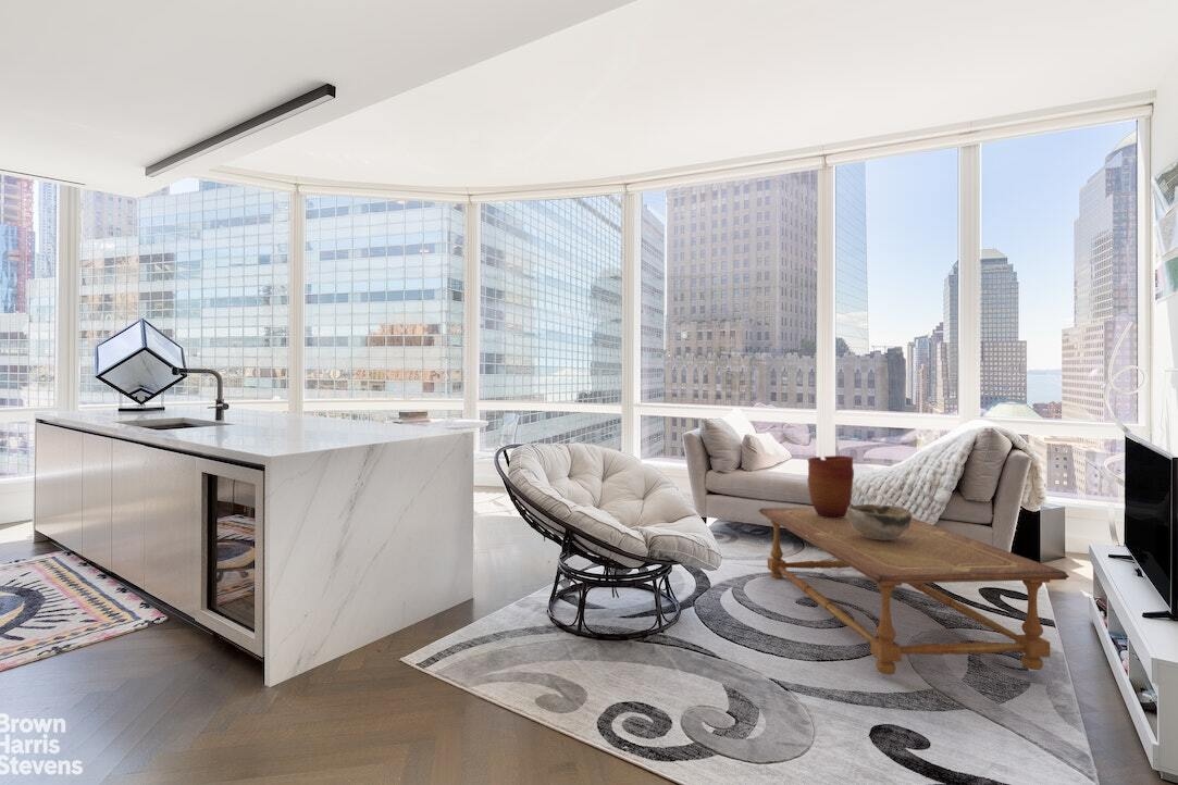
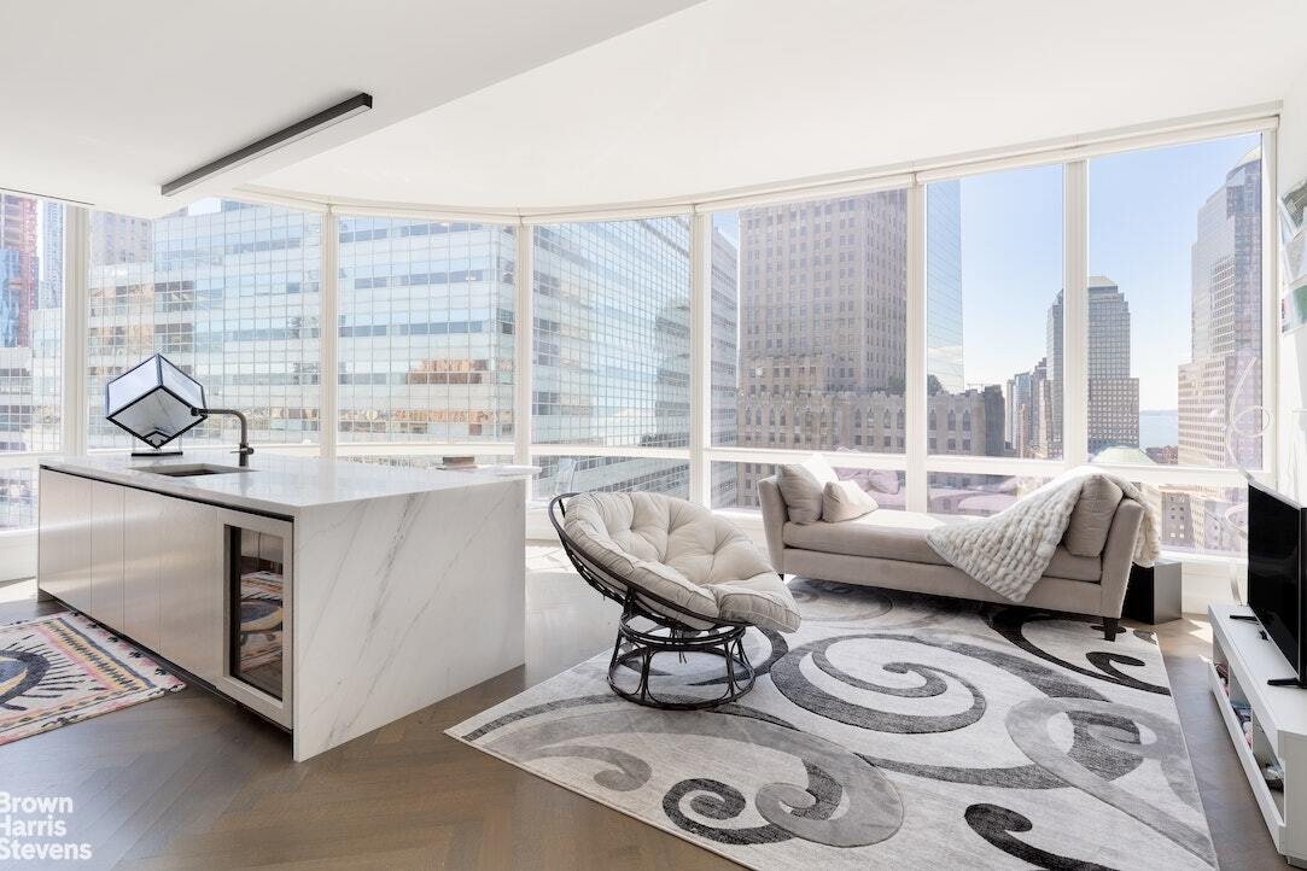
- decorative bowl (879, 523)
- coffee table (880, 574)
- vase (830, 486)
